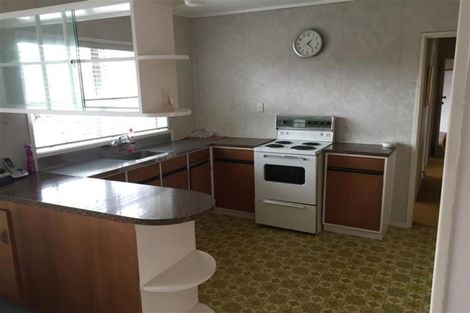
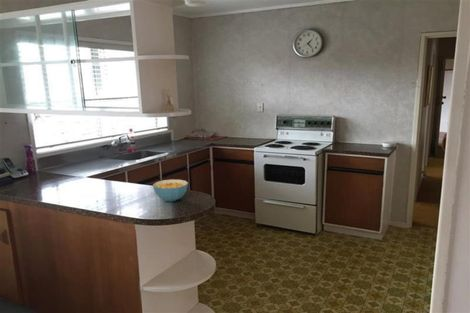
+ cereal bowl (171, 191)
